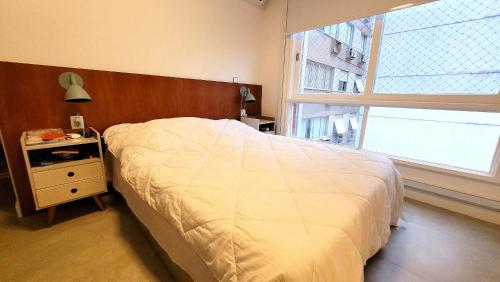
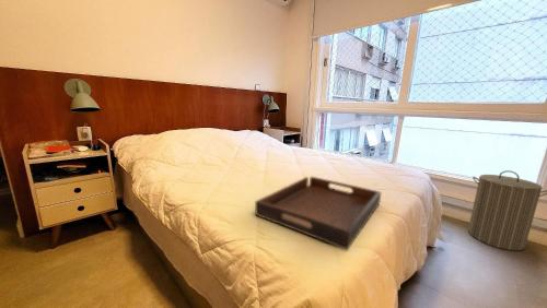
+ serving tray (322, 202)
+ laundry hamper (502, 205)
